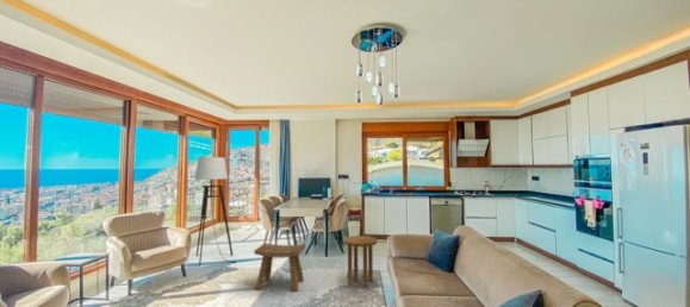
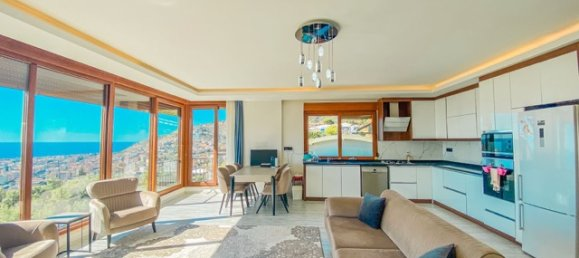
- stool (290, 265)
- floor lamp (212, 212)
- side table (356, 261)
